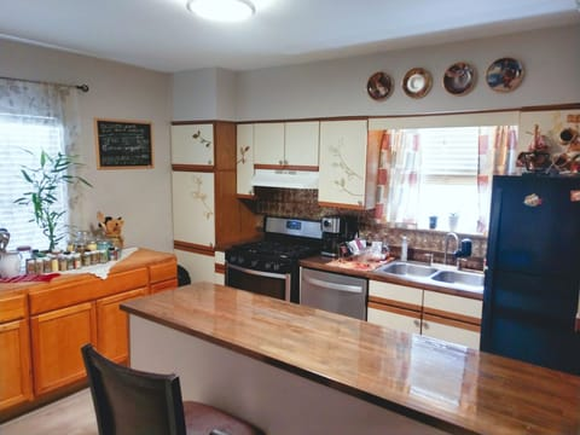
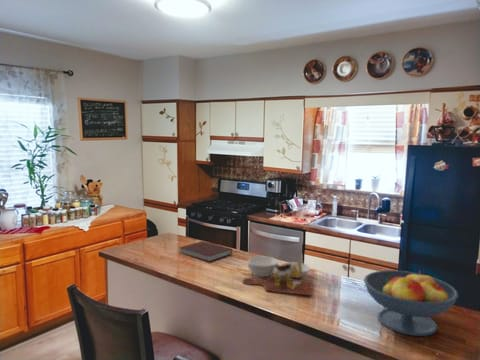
+ notebook (205, 250)
+ fruit bowl (408, 297)
+ cutting board (280, 267)
